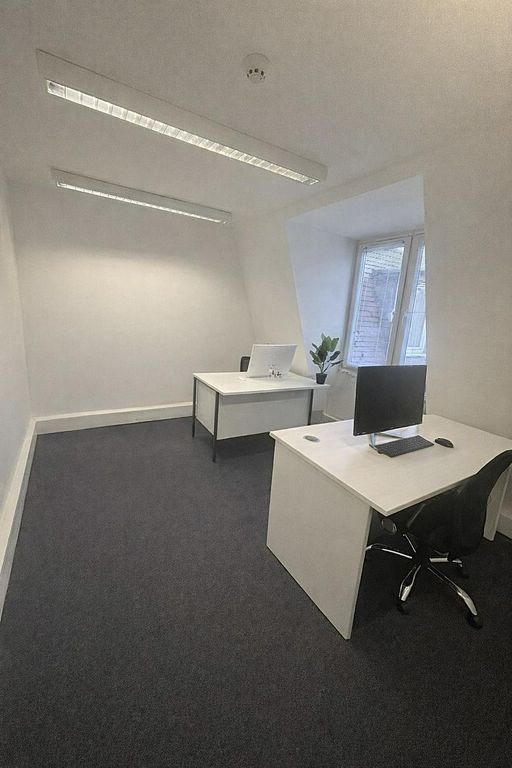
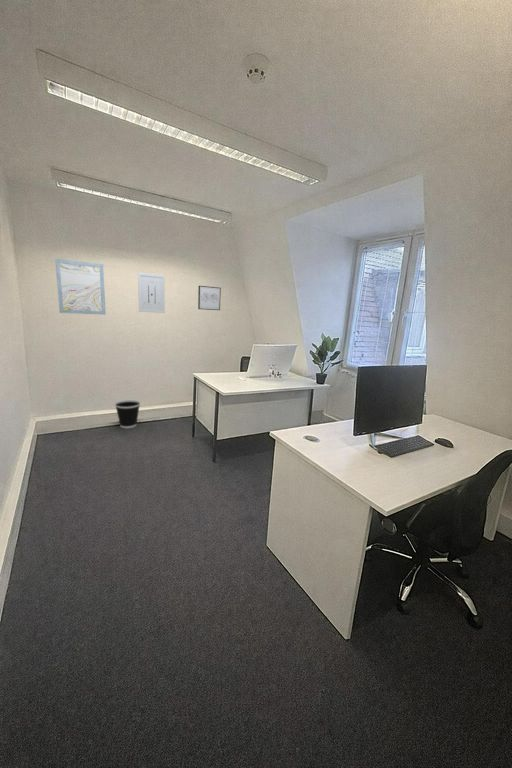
+ wall art (209, 298)
+ wall art (151, 293)
+ wastebasket (128, 414)
+ wall art (81, 288)
